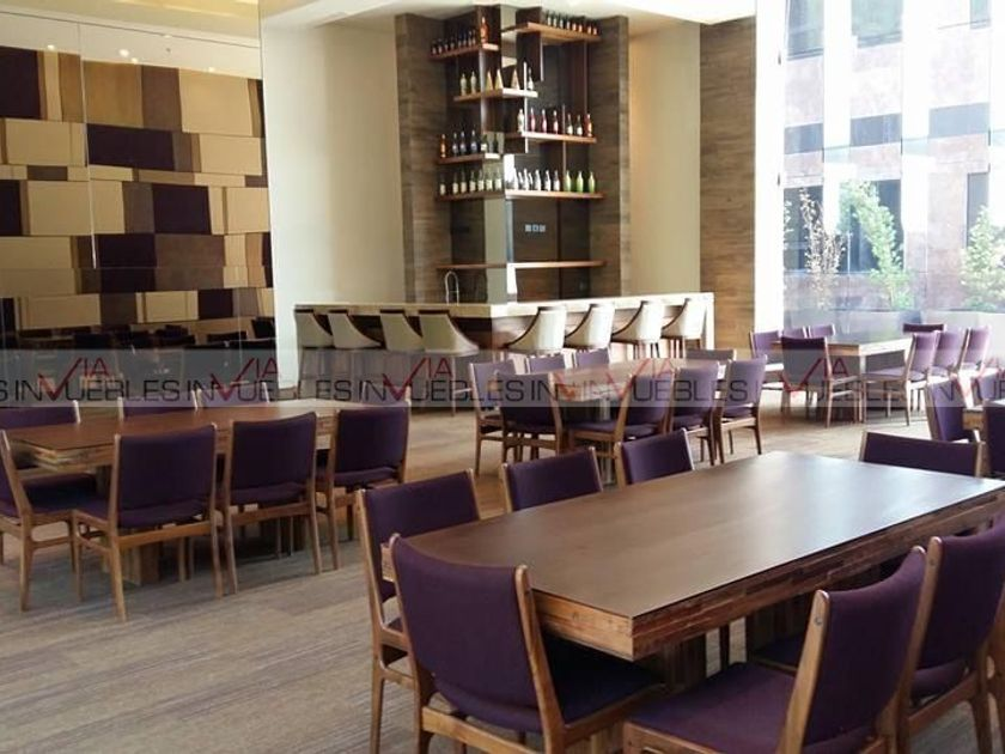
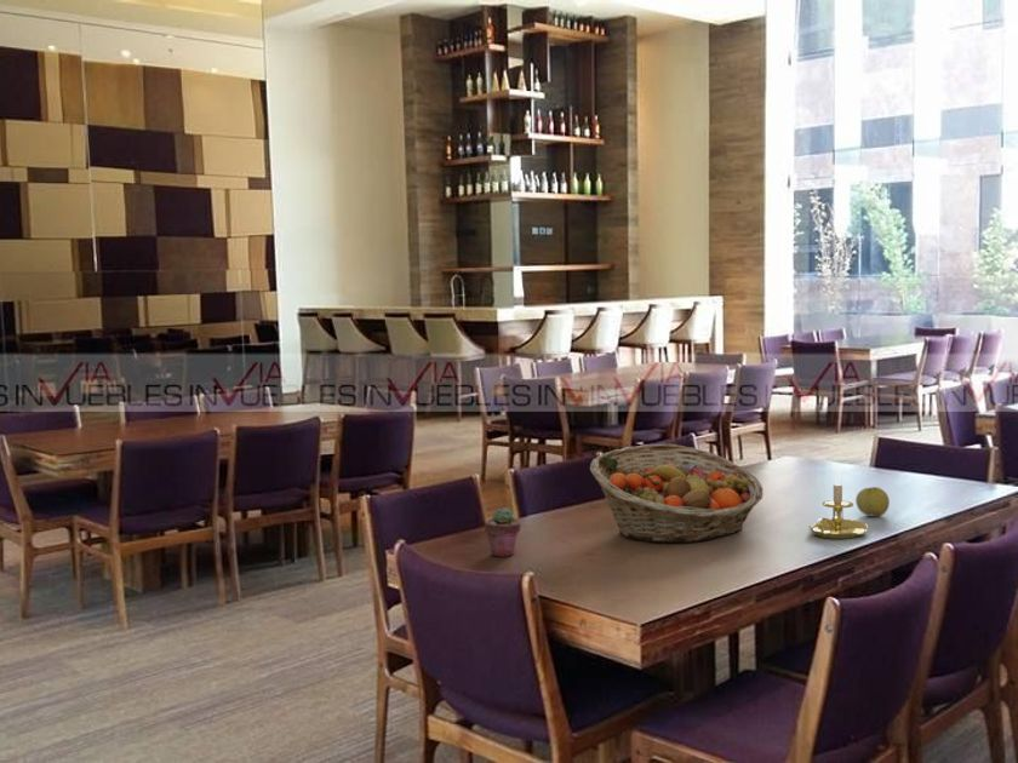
+ fruit basket (675, 490)
+ candle holder (835, 500)
+ potted succulent (502, 530)
+ apple (873, 500)
